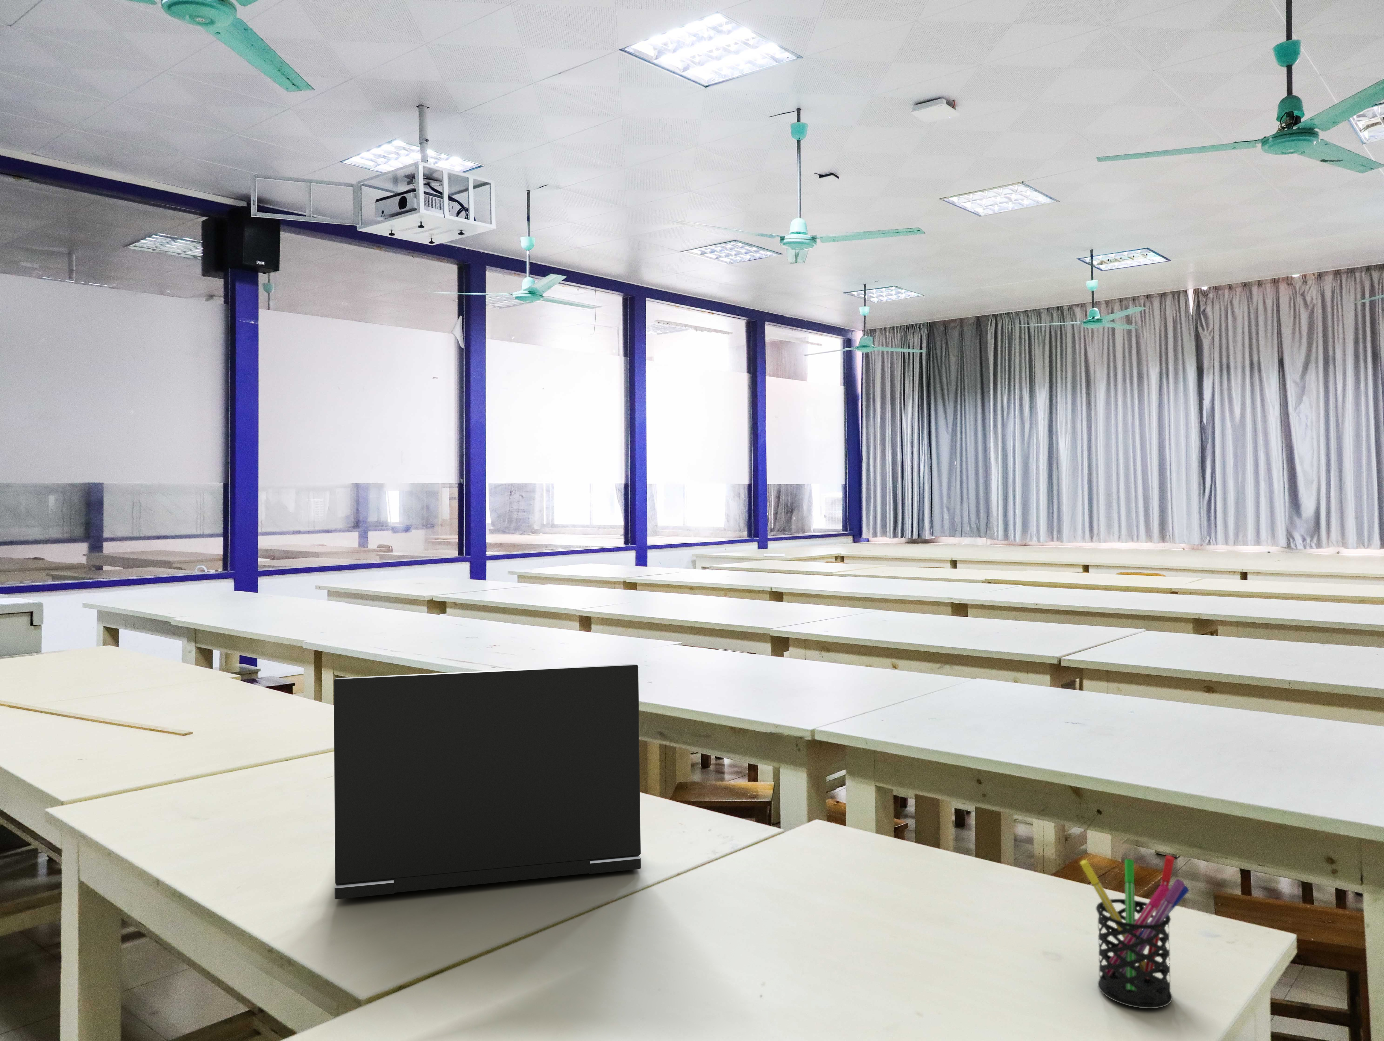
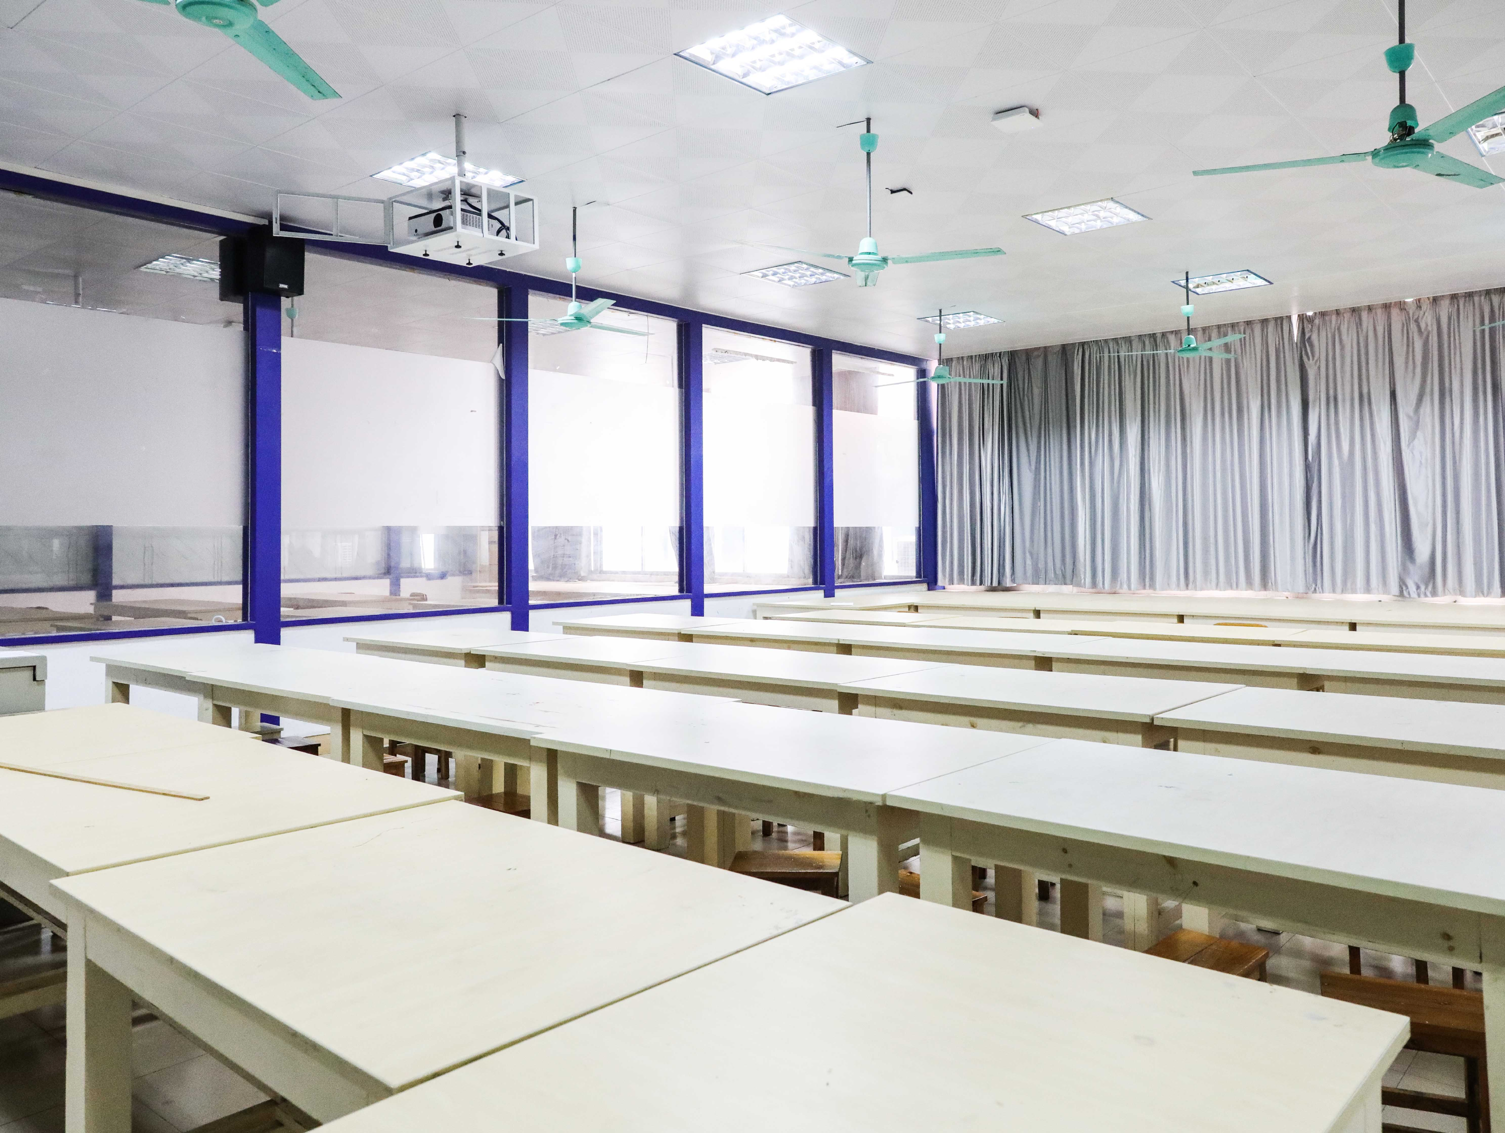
- pen holder (1137, 920)
- laptop (490, 756)
